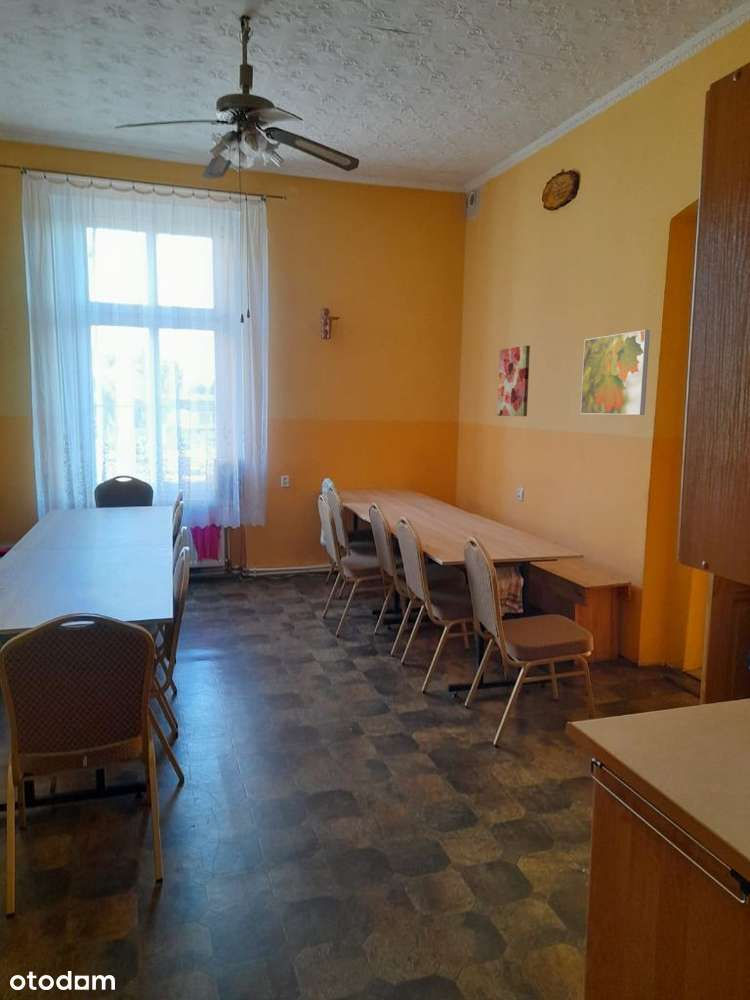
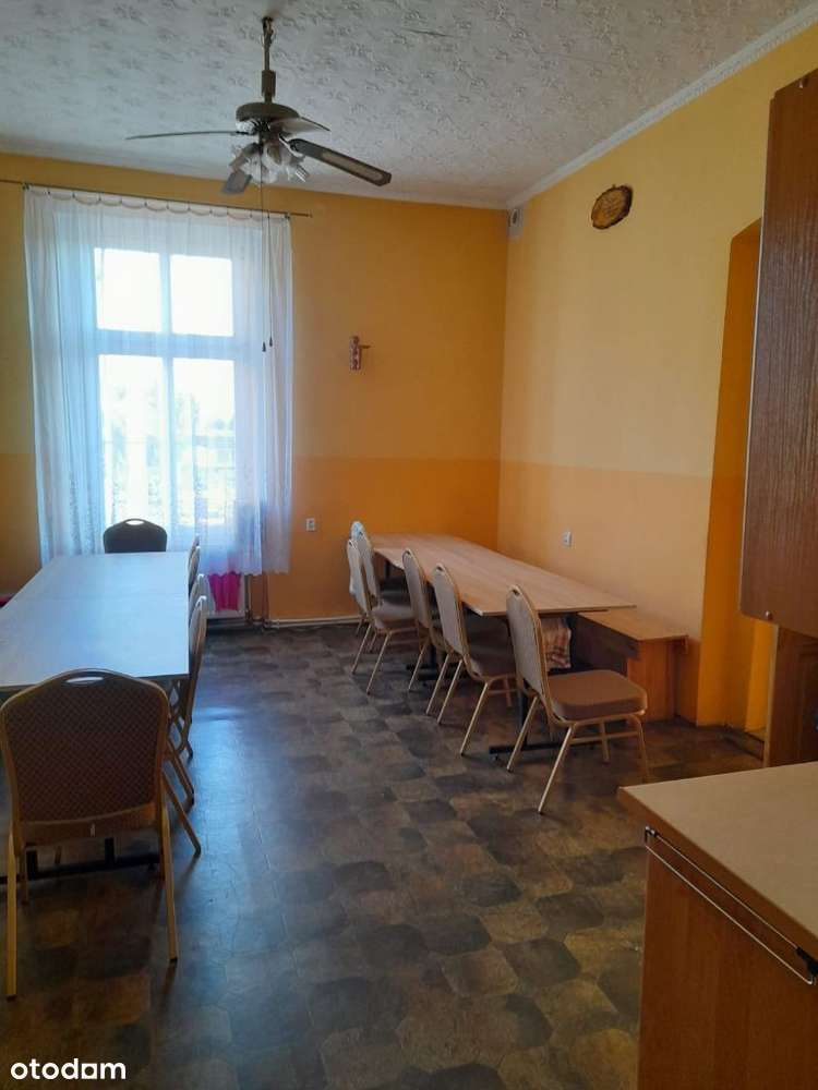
- wall art (512, 382)
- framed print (612, 375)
